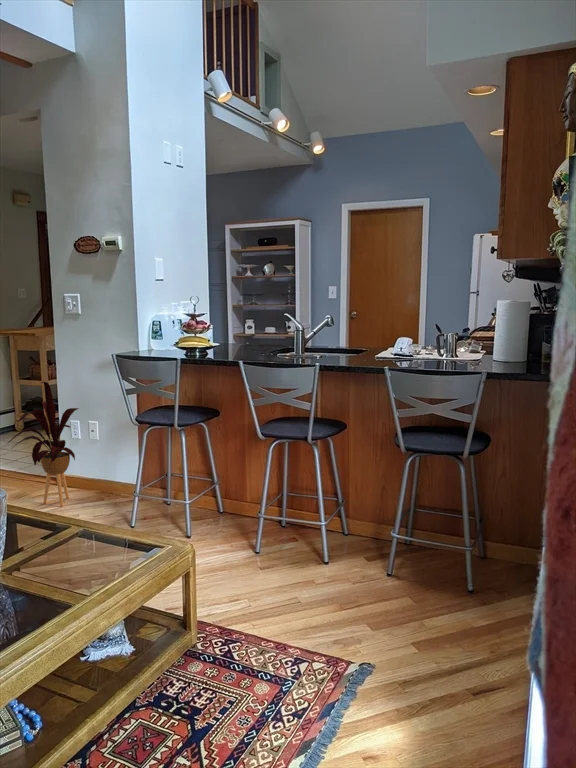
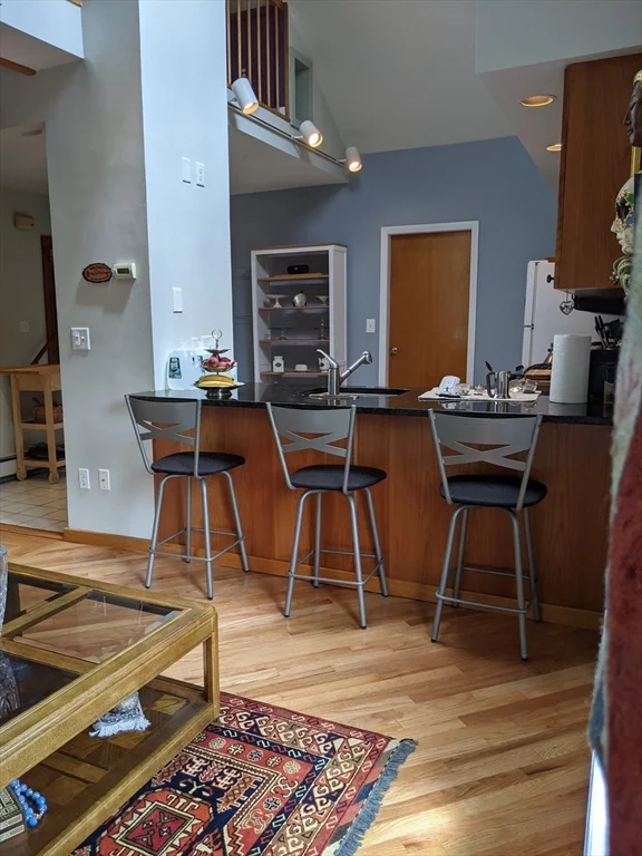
- house plant (46, 442)
